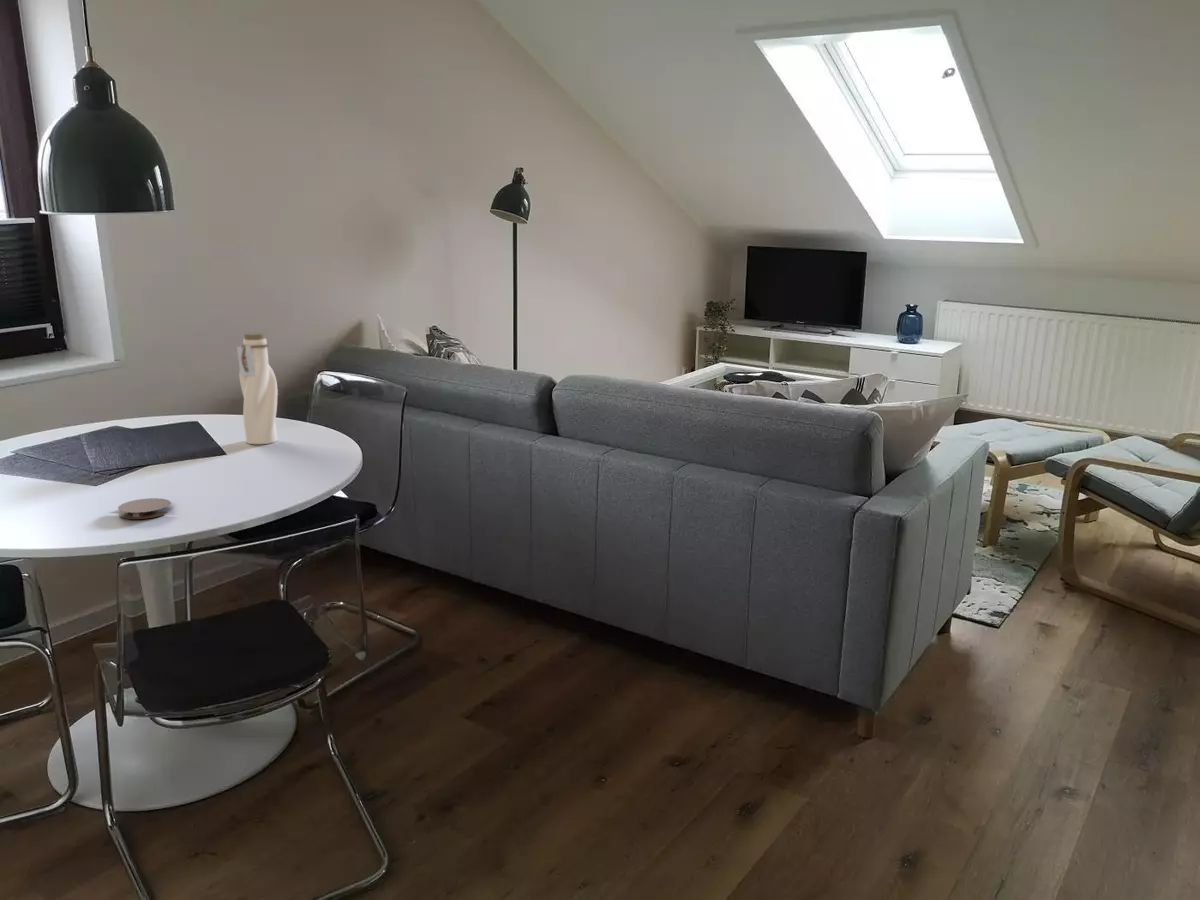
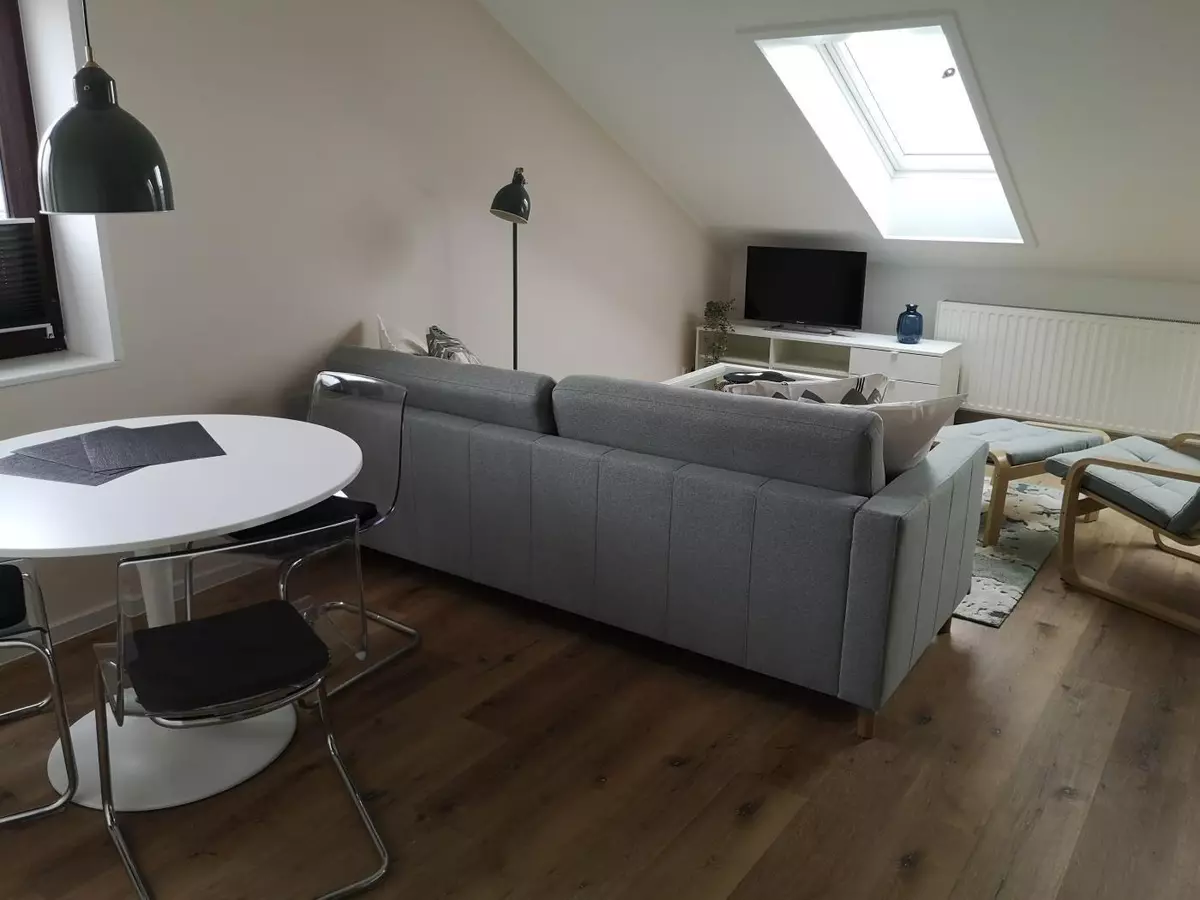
- coaster (145, 508)
- water bottle (257, 388)
